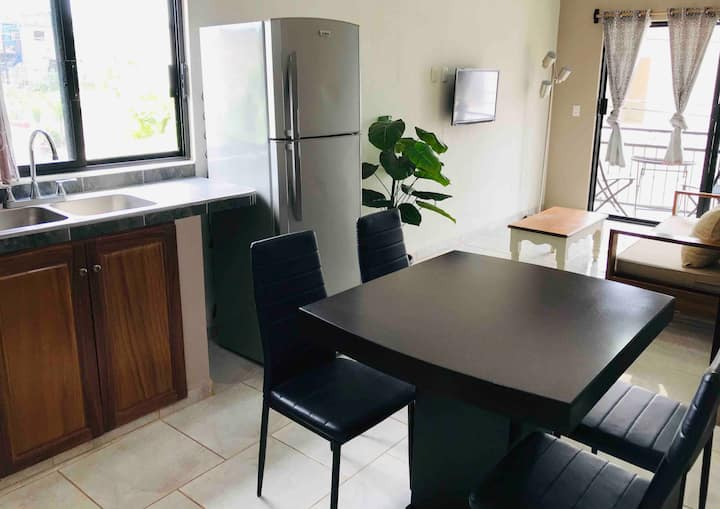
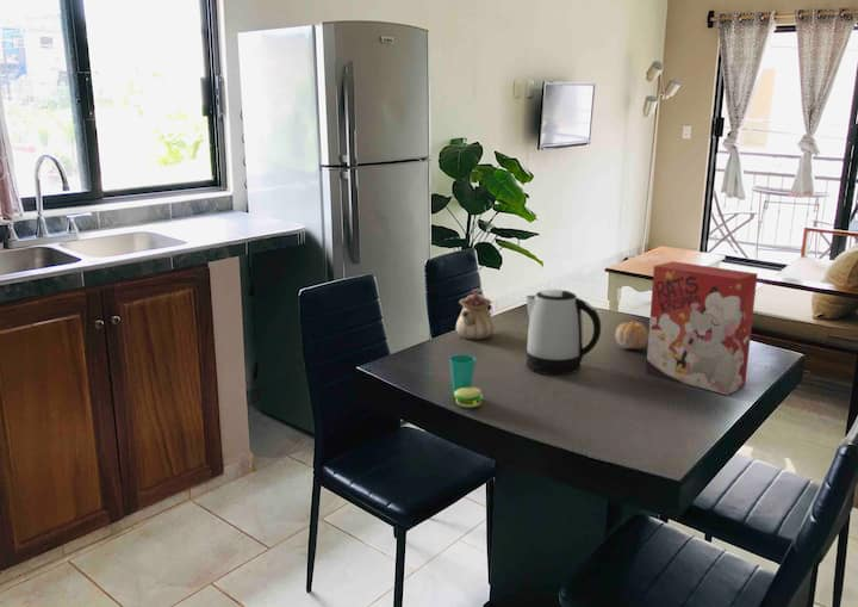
+ cup (465, 380)
+ kettle (561, 329)
+ fruit (632, 335)
+ cereal box (698, 324)
+ teapot (475, 311)
